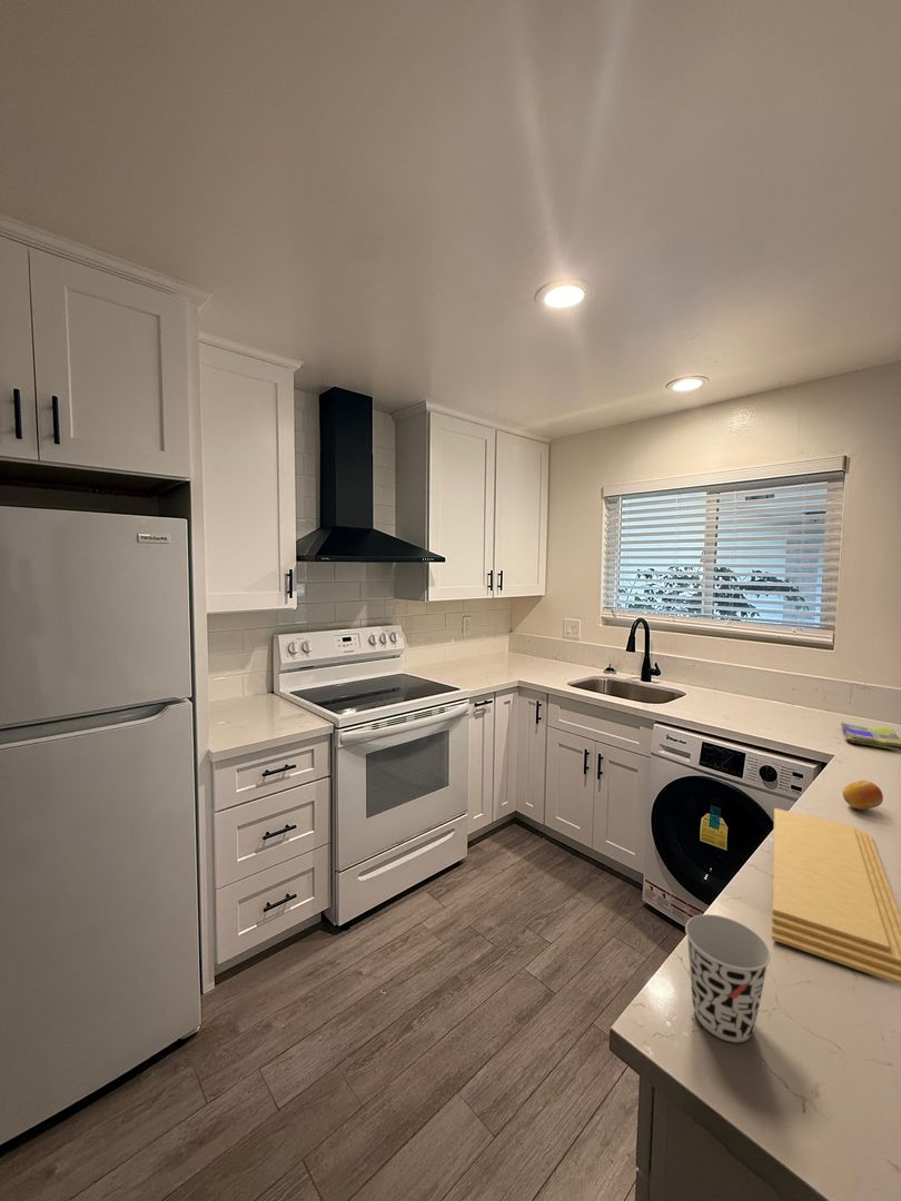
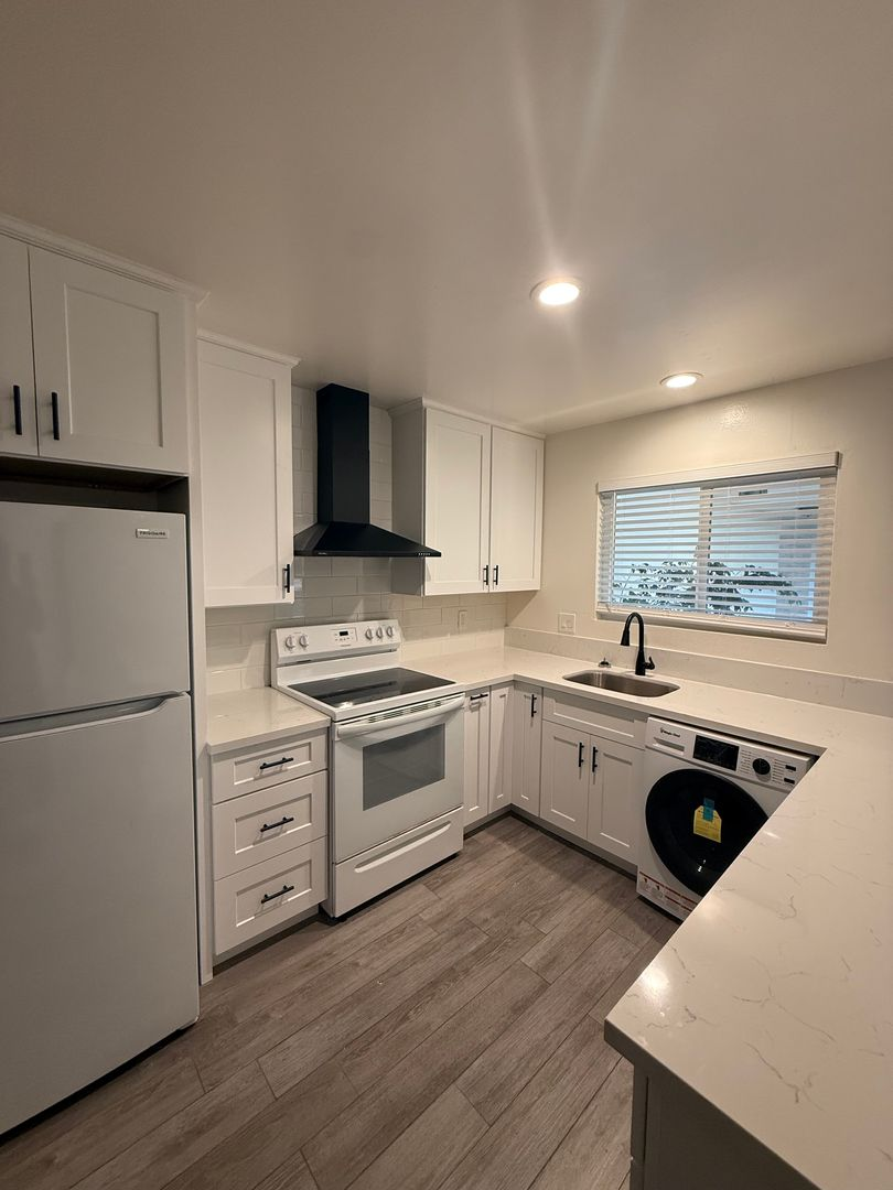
- cup (724, 979)
- cutting board (829, 872)
- dish towel (871, 735)
- fruit (862, 794)
